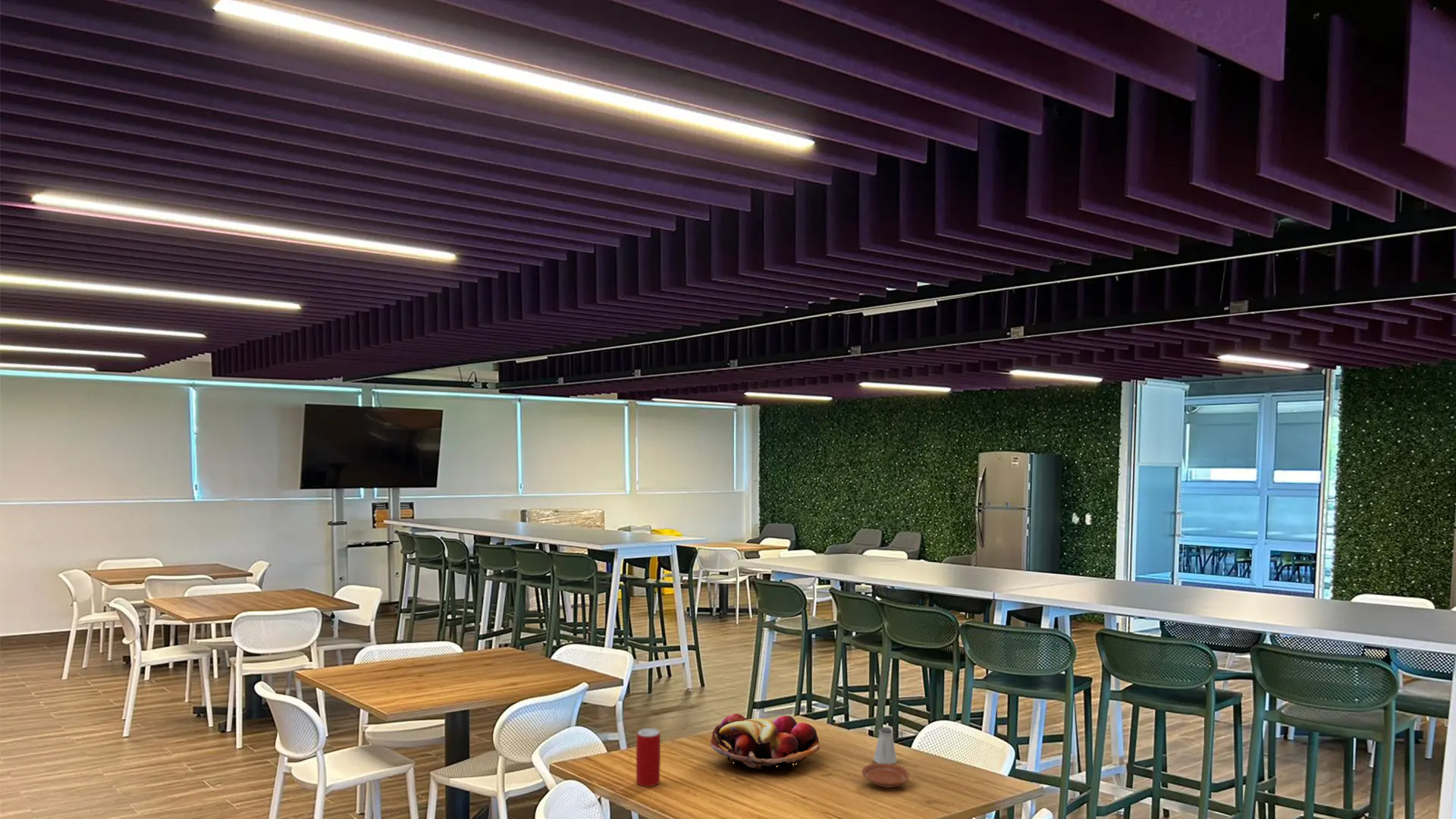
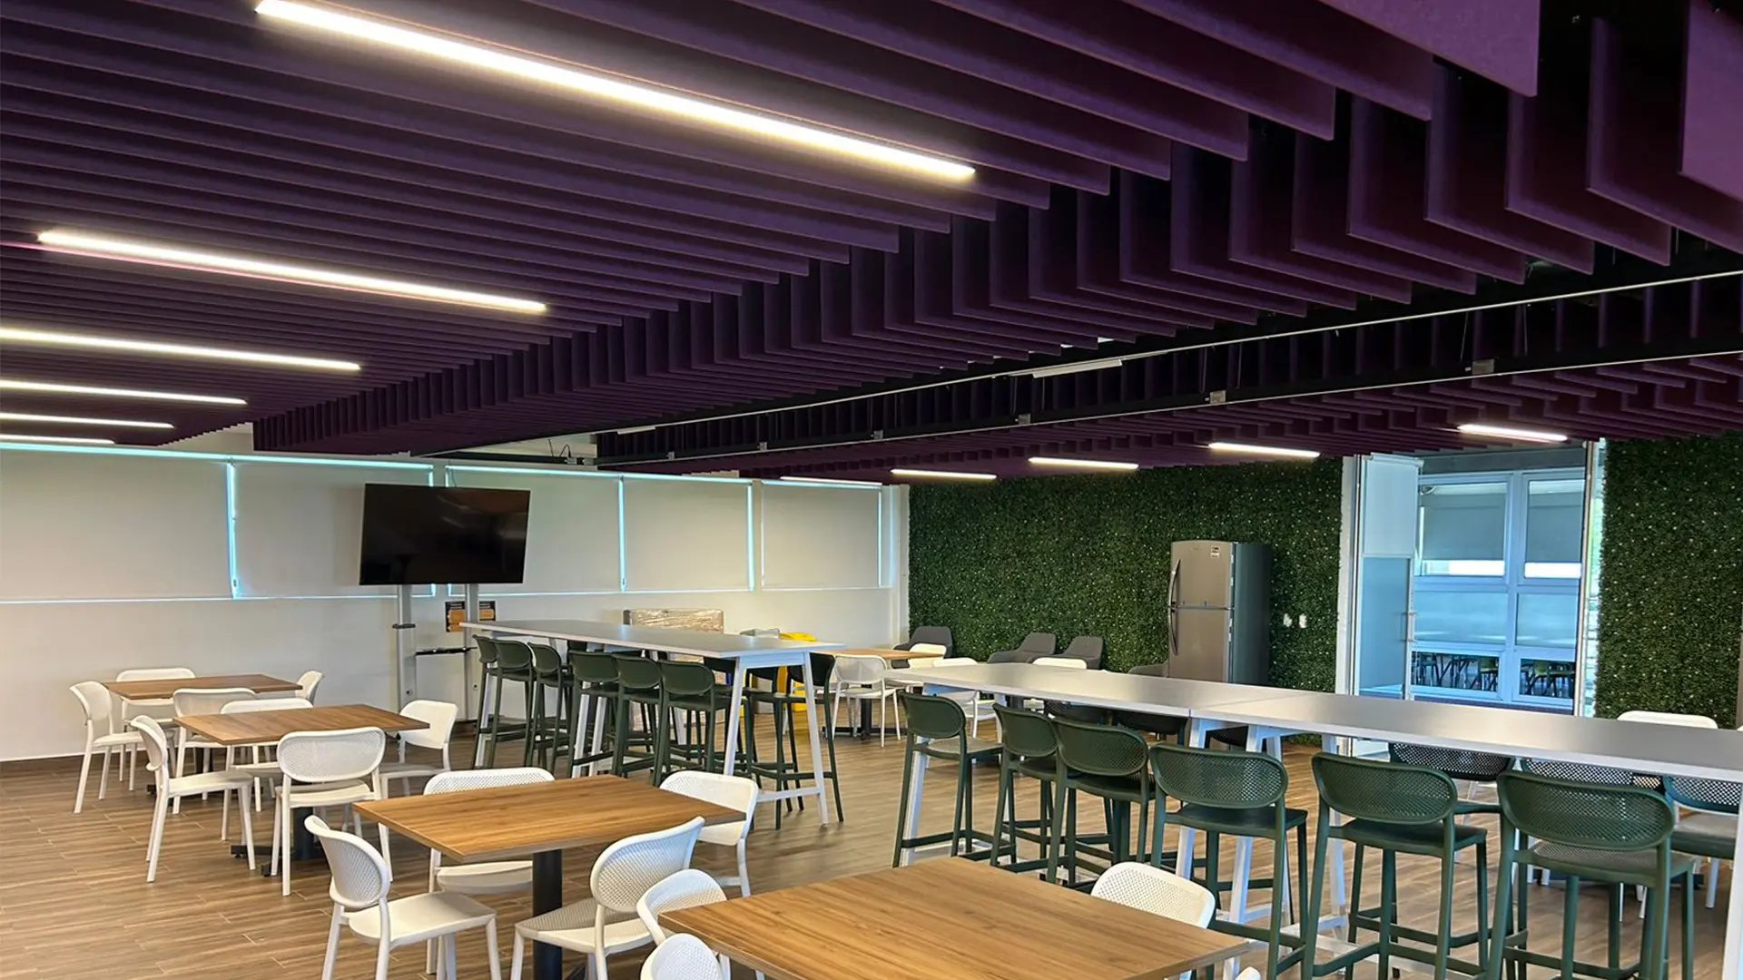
- fruit basket (764, 739)
- plate (885, 777)
- saltshaker (885, 745)
- beverage can (648, 757)
